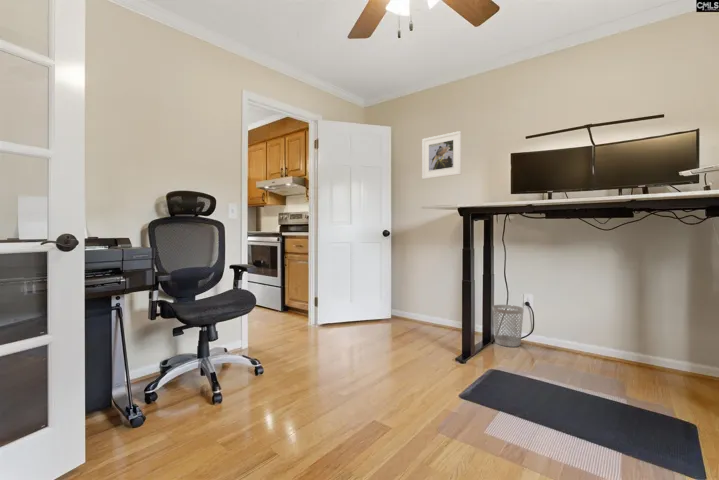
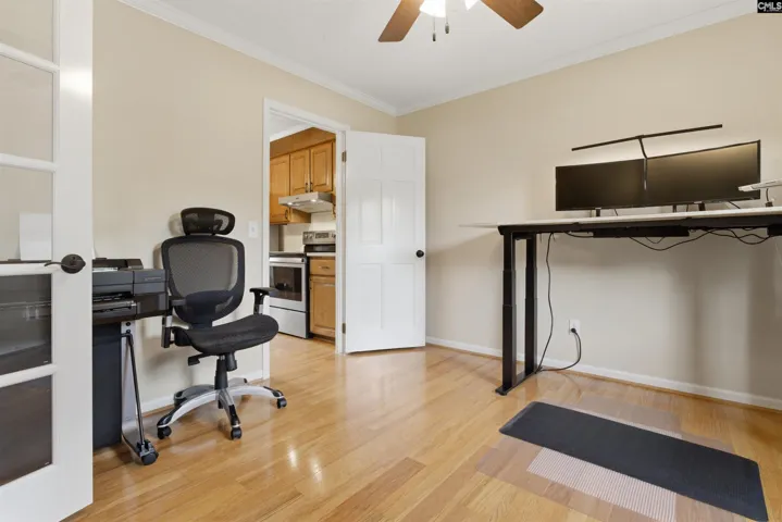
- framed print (441, 156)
- wastebasket (507, 325)
